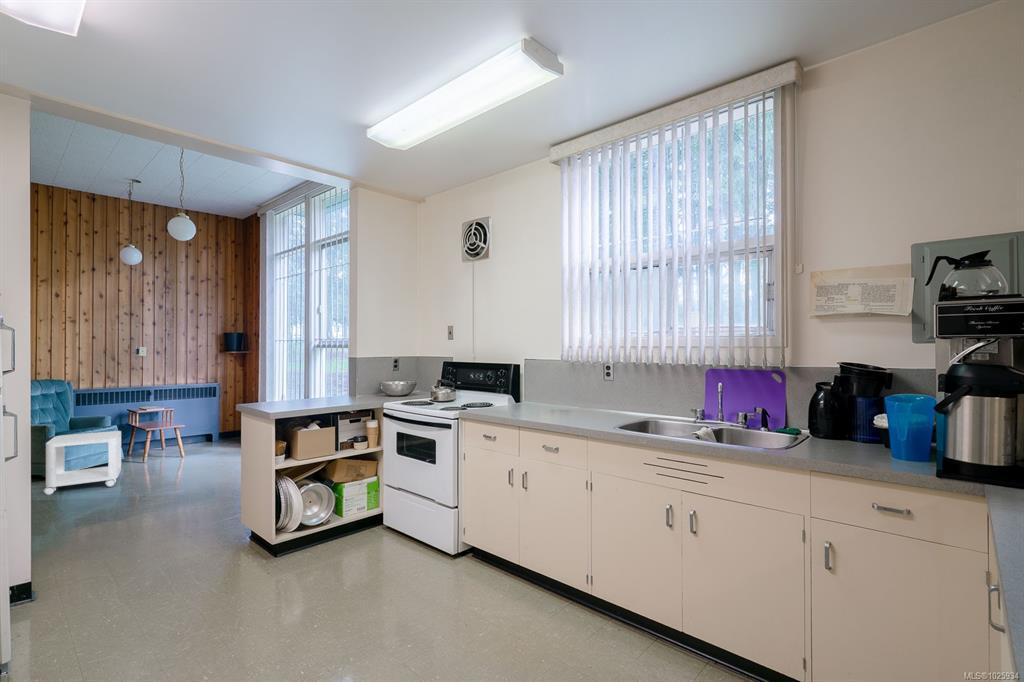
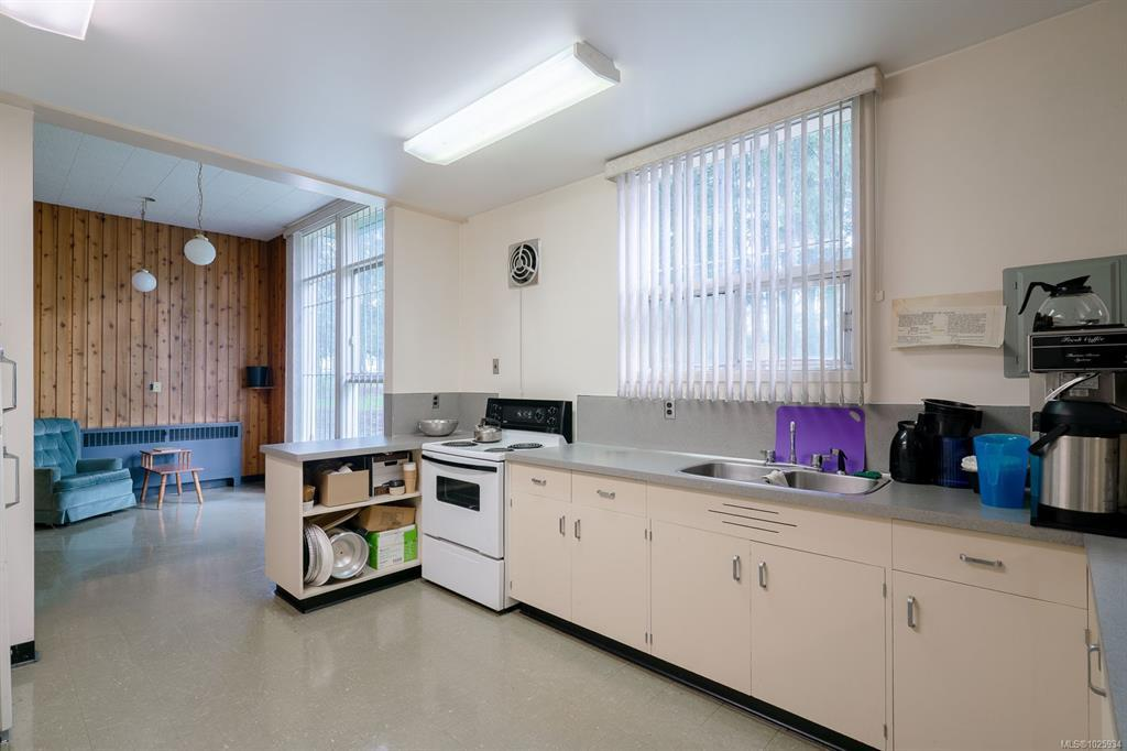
- side table (85, 469)
